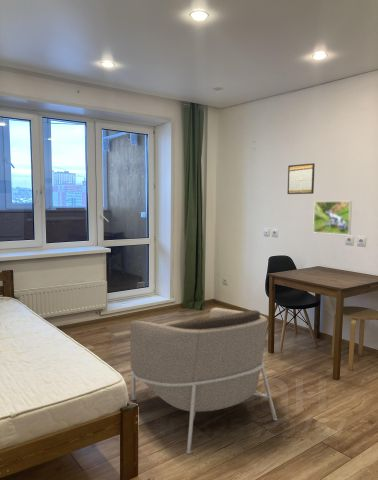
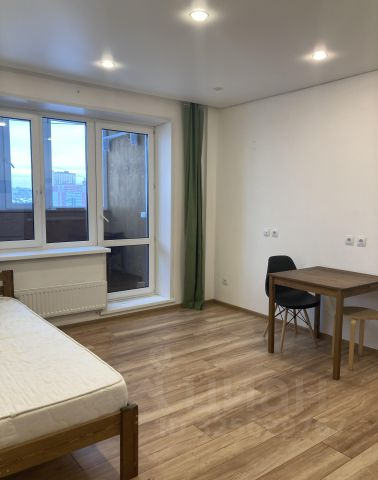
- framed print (300, 179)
- armchair (203, 355)
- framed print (331, 217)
